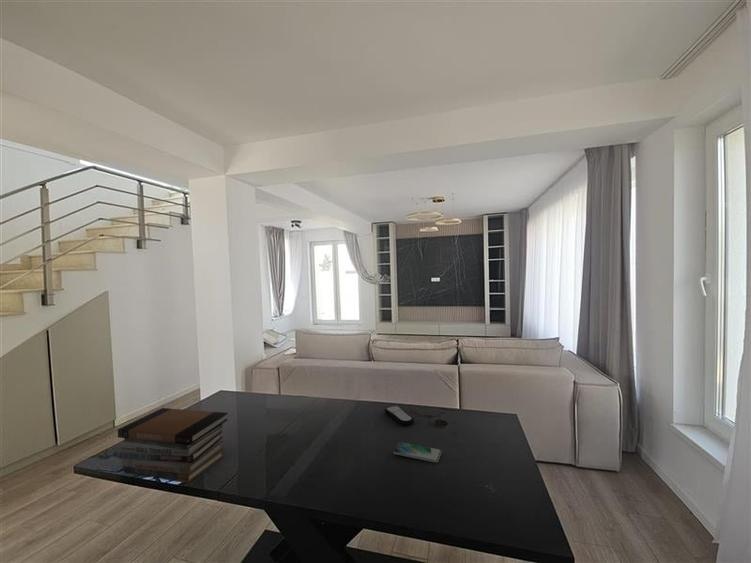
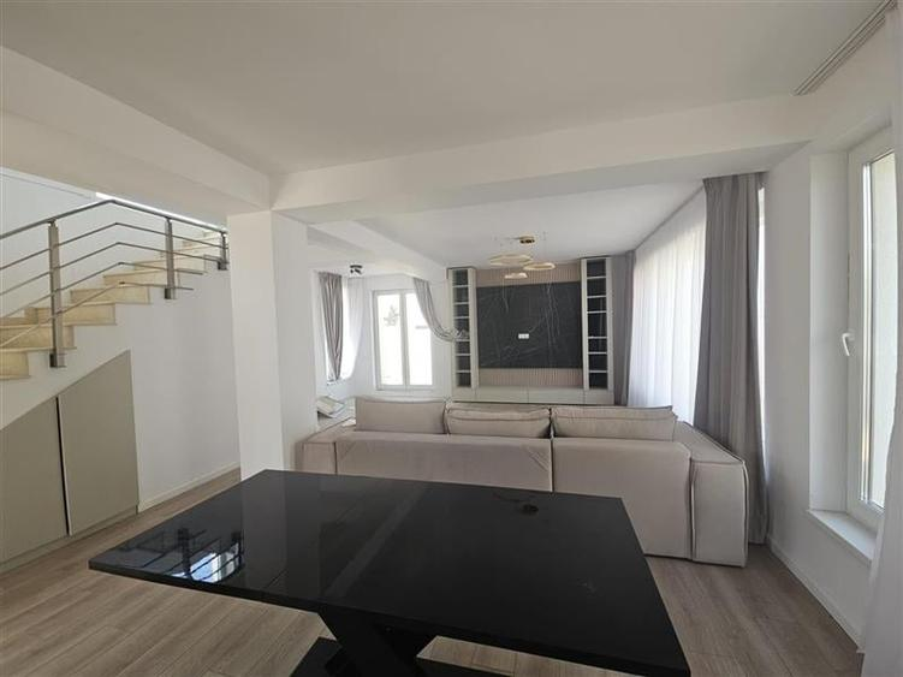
- book stack (174, 441)
- smartphone (417, 451)
- remote control (399, 415)
